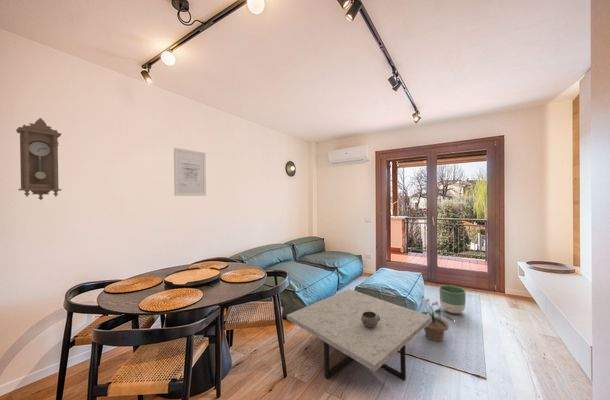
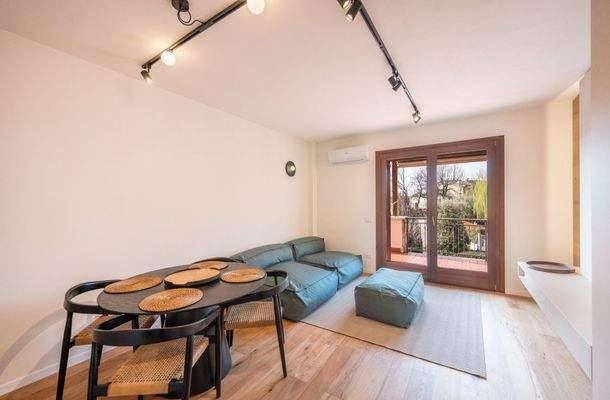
- coffee table (358, 334)
- wall art (190, 173)
- potted plant (433, 317)
- pendulum clock (40, 159)
- planter (452, 300)
- decorative bowl (370, 319)
